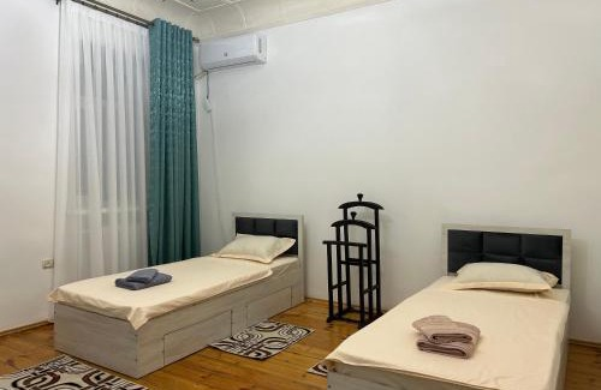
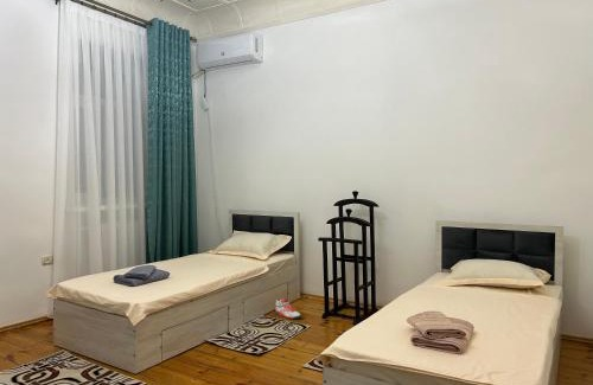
+ sneaker (287, 307)
